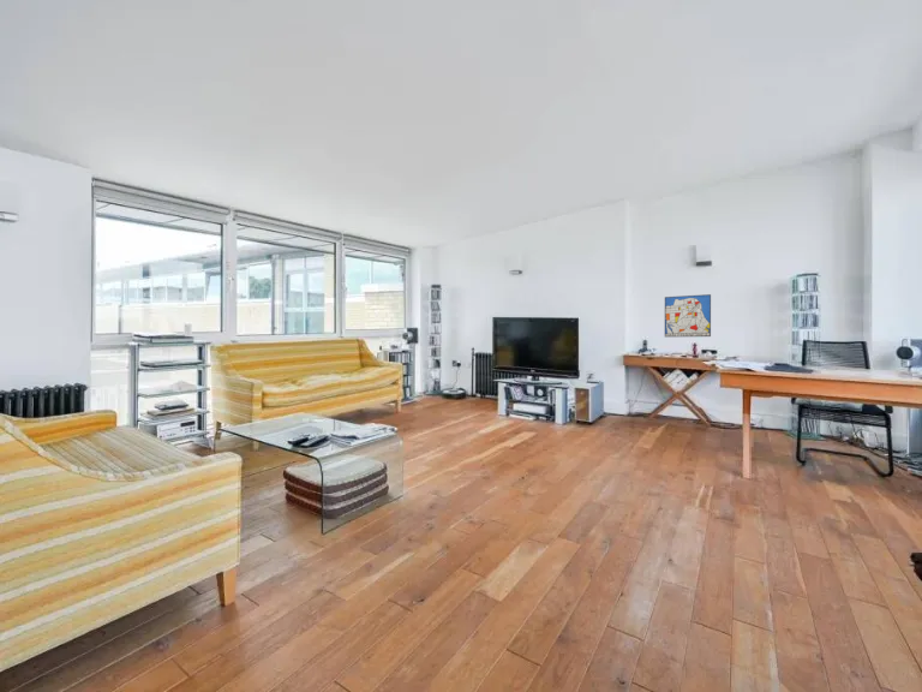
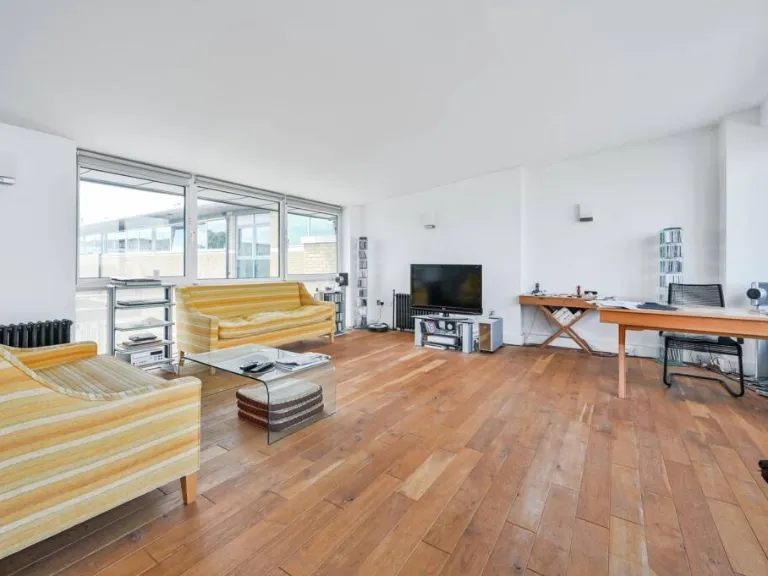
- wall art (687, 316)
